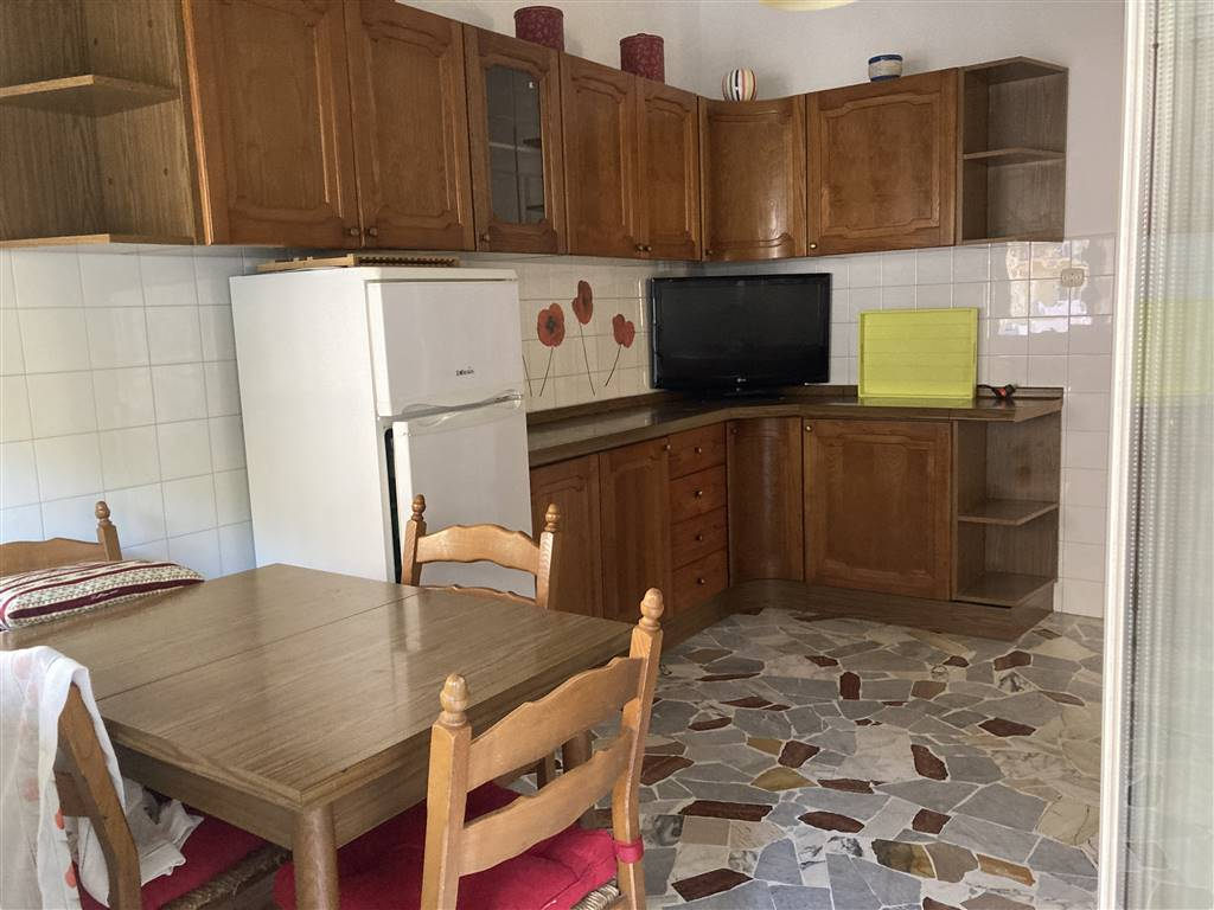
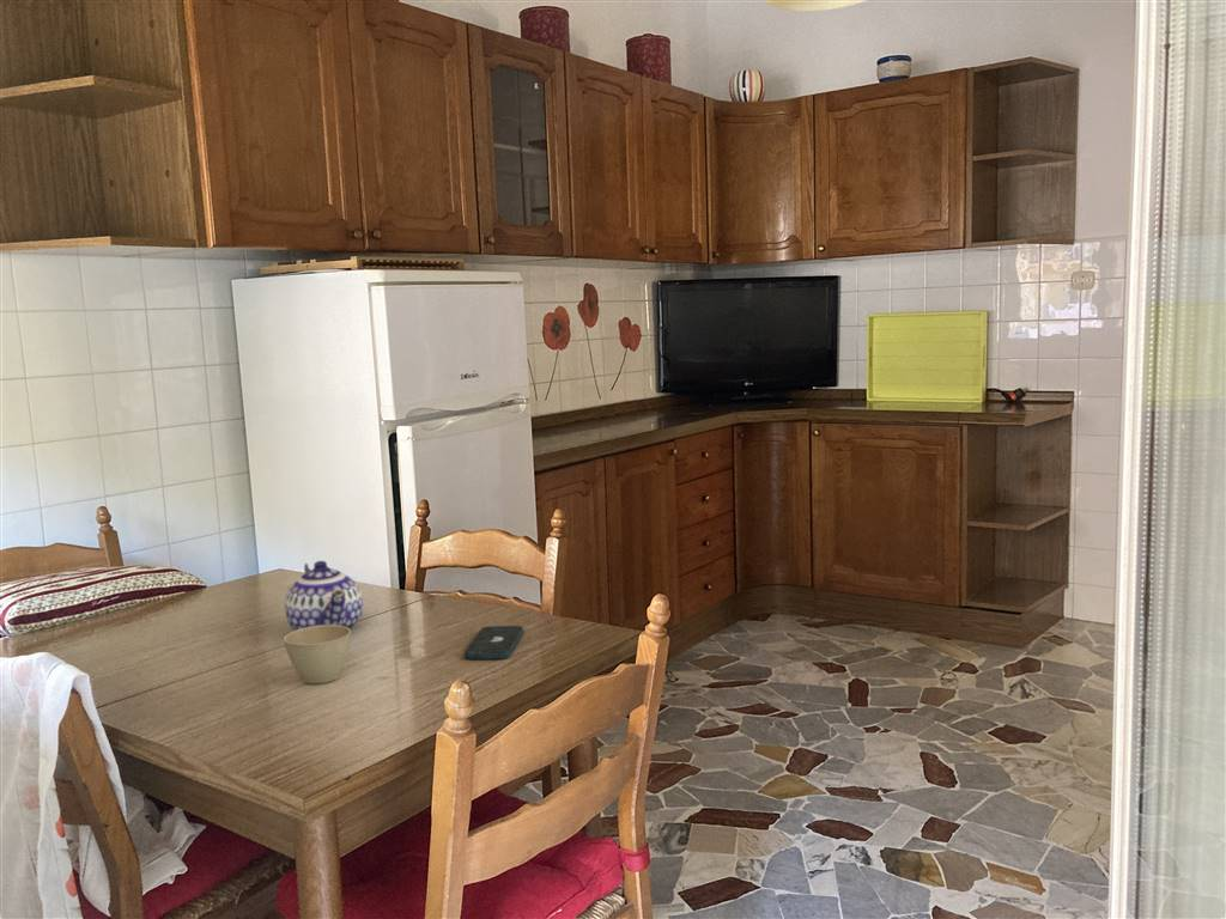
+ smartphone (494, 641)
+ teapot (322, 595)
+ flower pot (318, 656)
